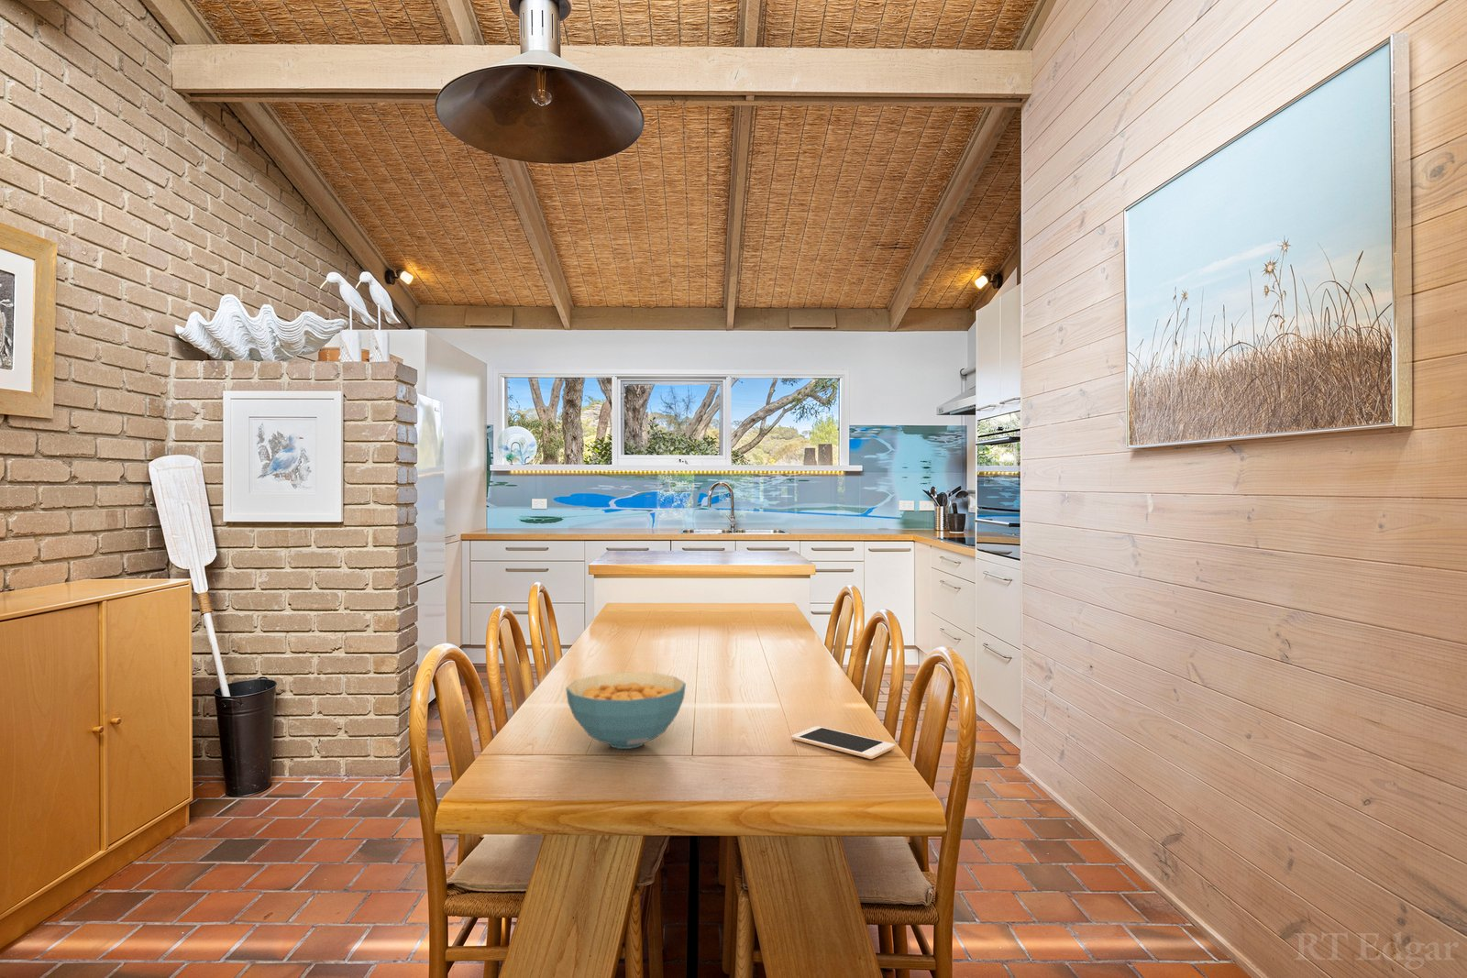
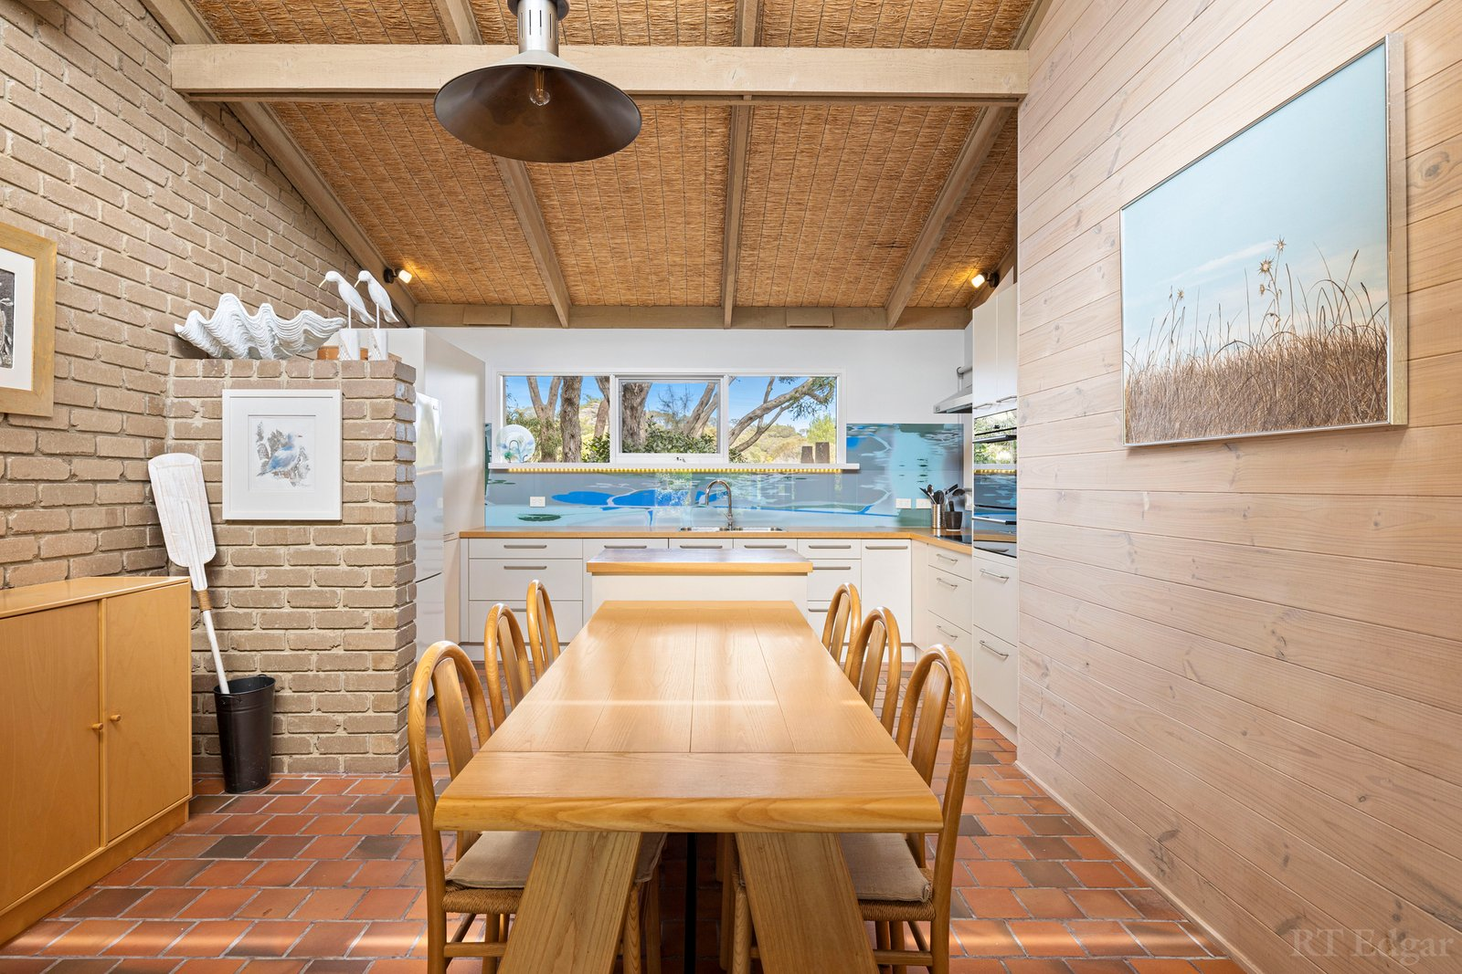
- cereal bowl (627, 714)
- cell phone (842, 741)
